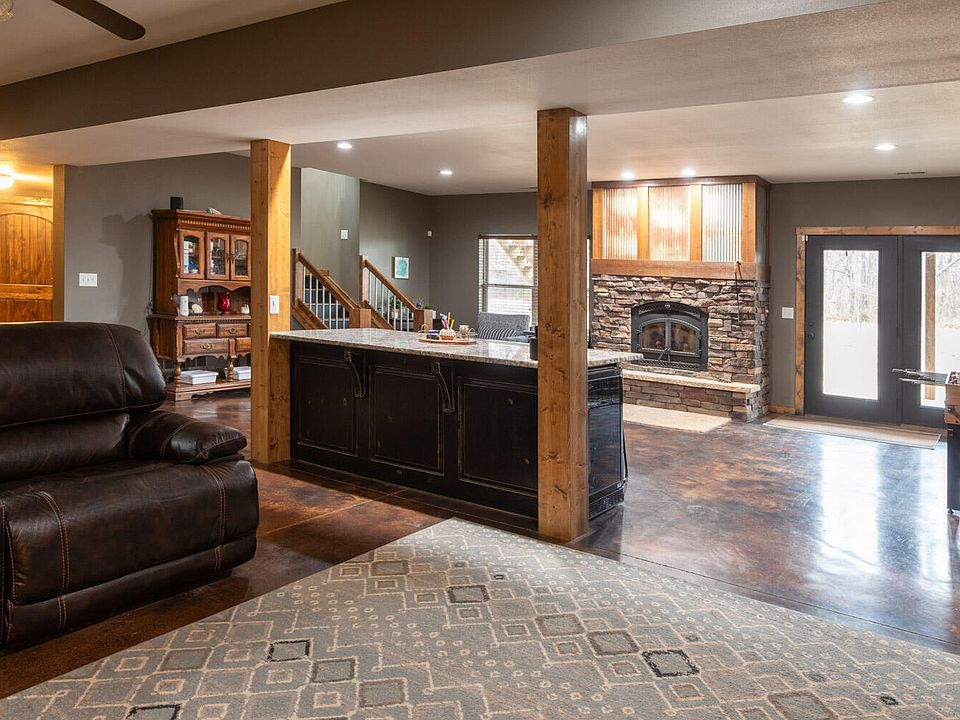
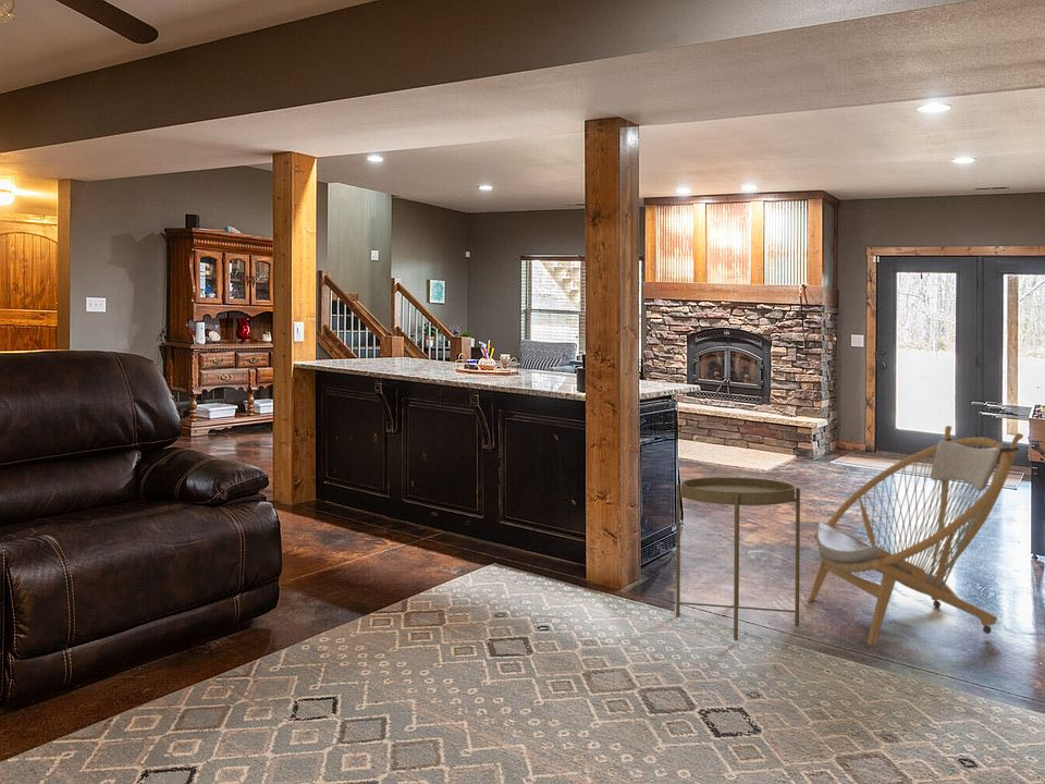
+ armchair (908, 526)
+ side table (736, 553)
